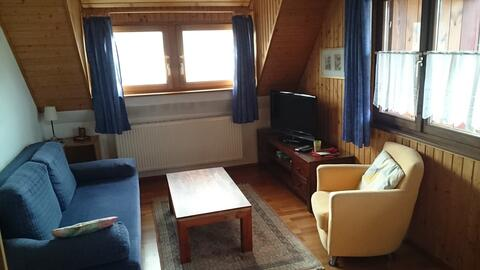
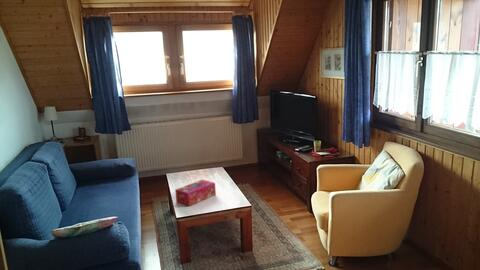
+ tissue box (196, 192)
